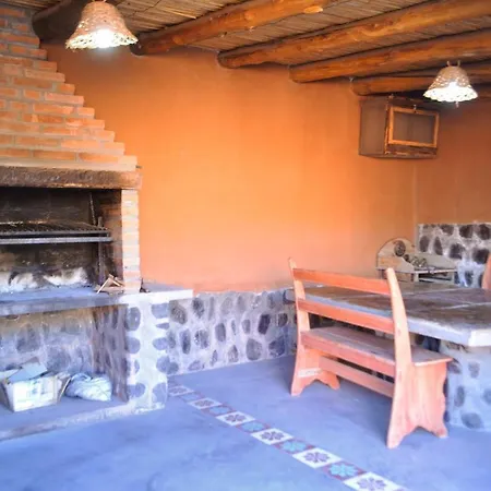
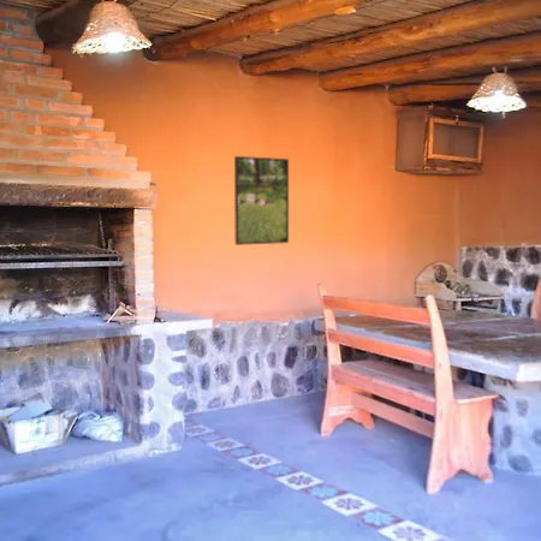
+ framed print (262, 201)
